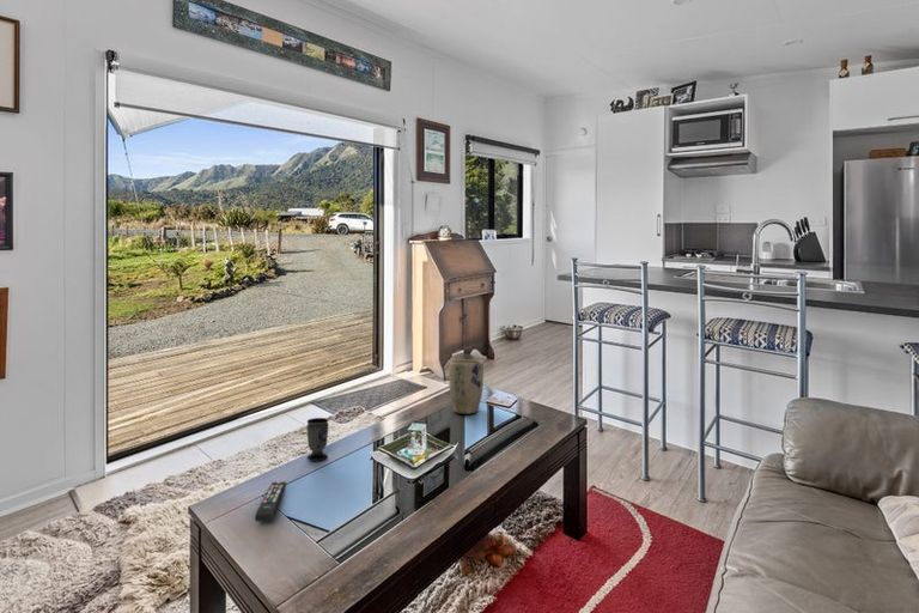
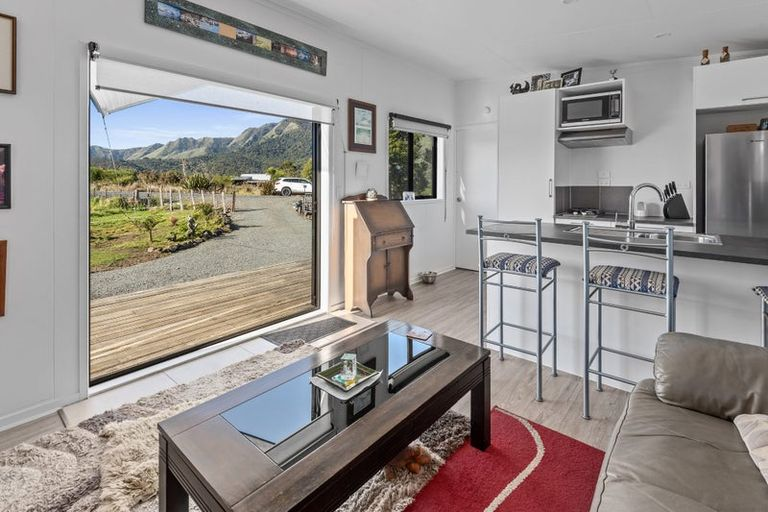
- cup (317, 438)
- plant pot (465, 386)
- remote control (272, 498)
